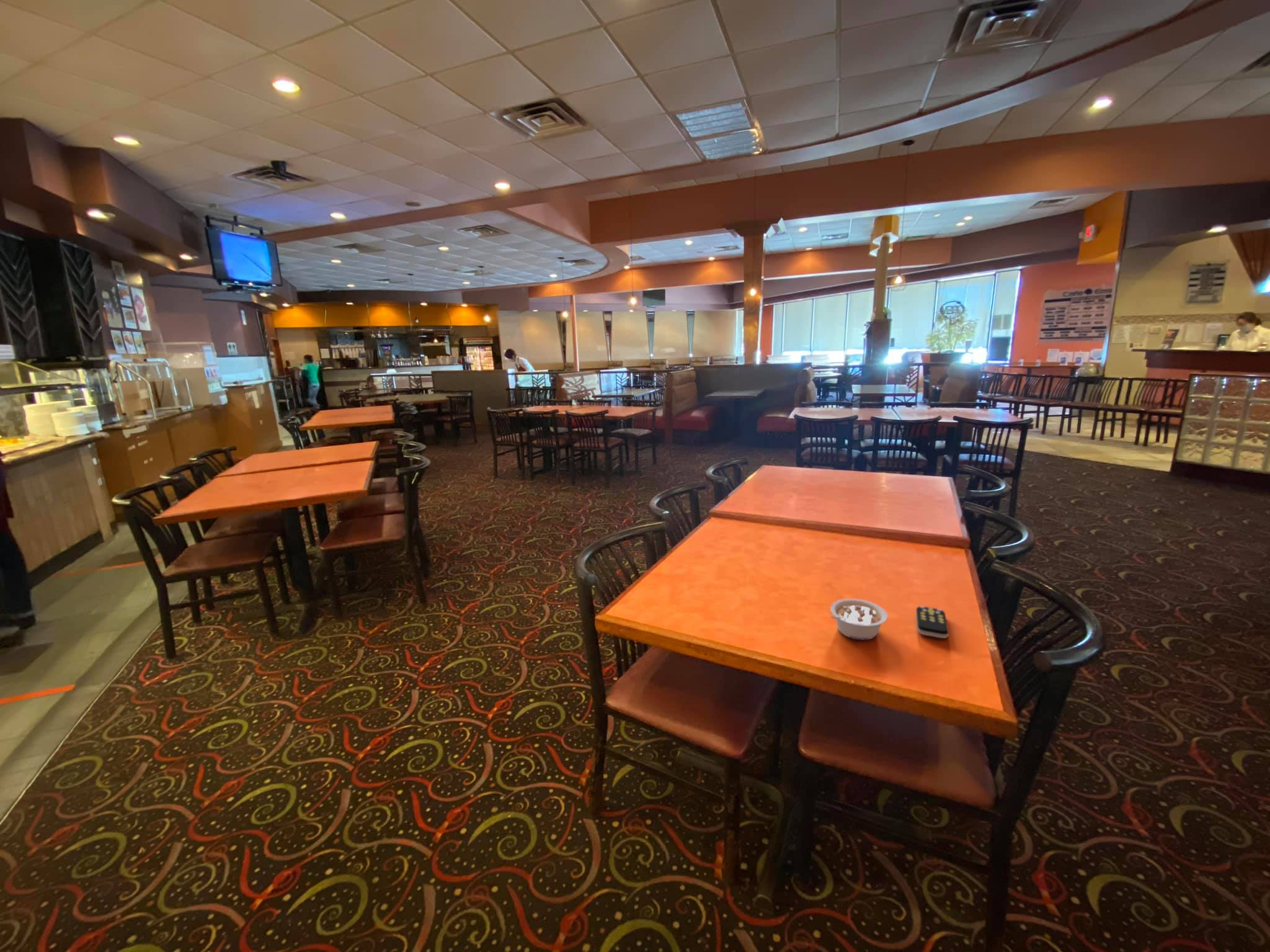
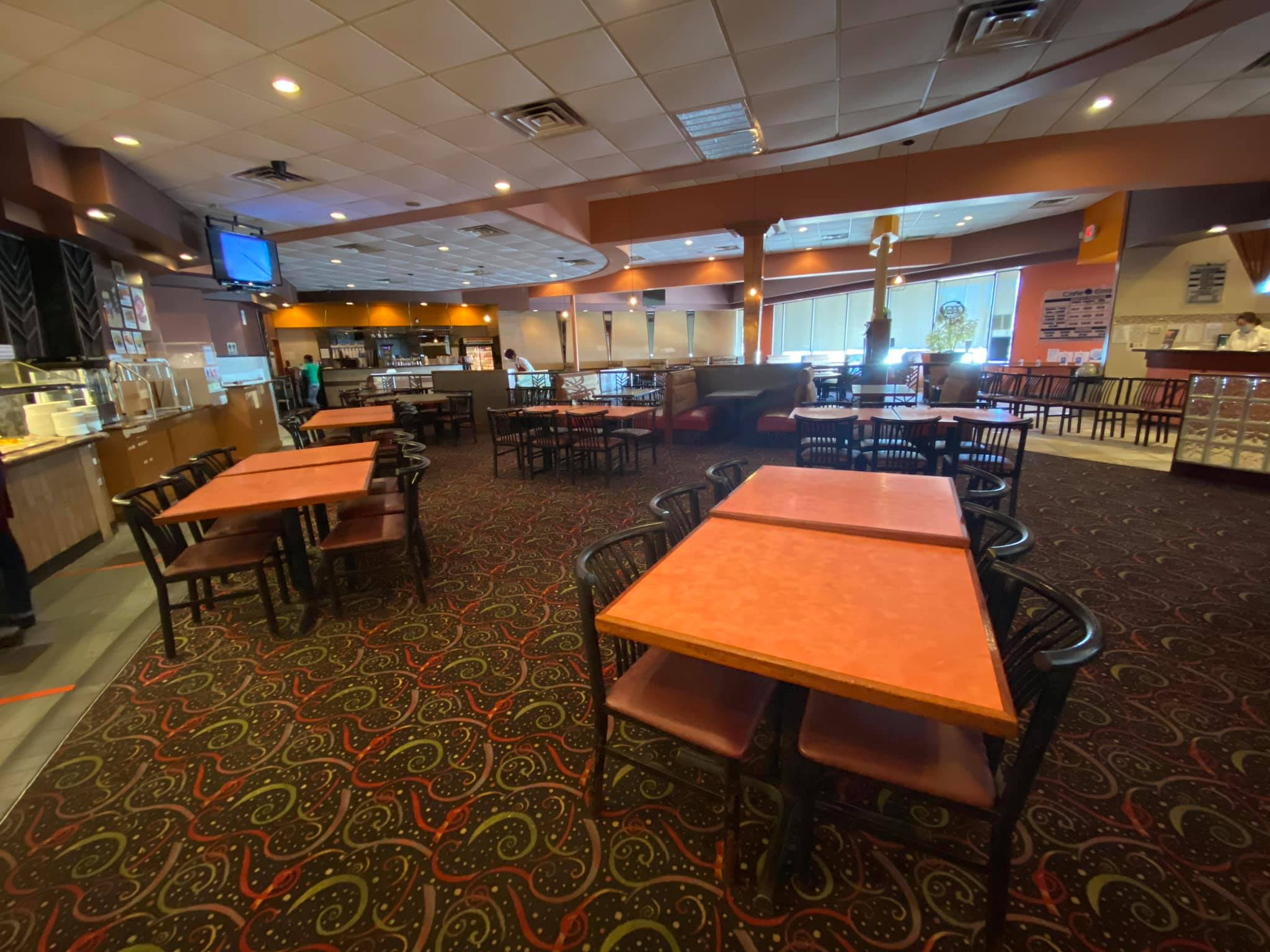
- legume (858, 620)
- remote control (931, 621)
